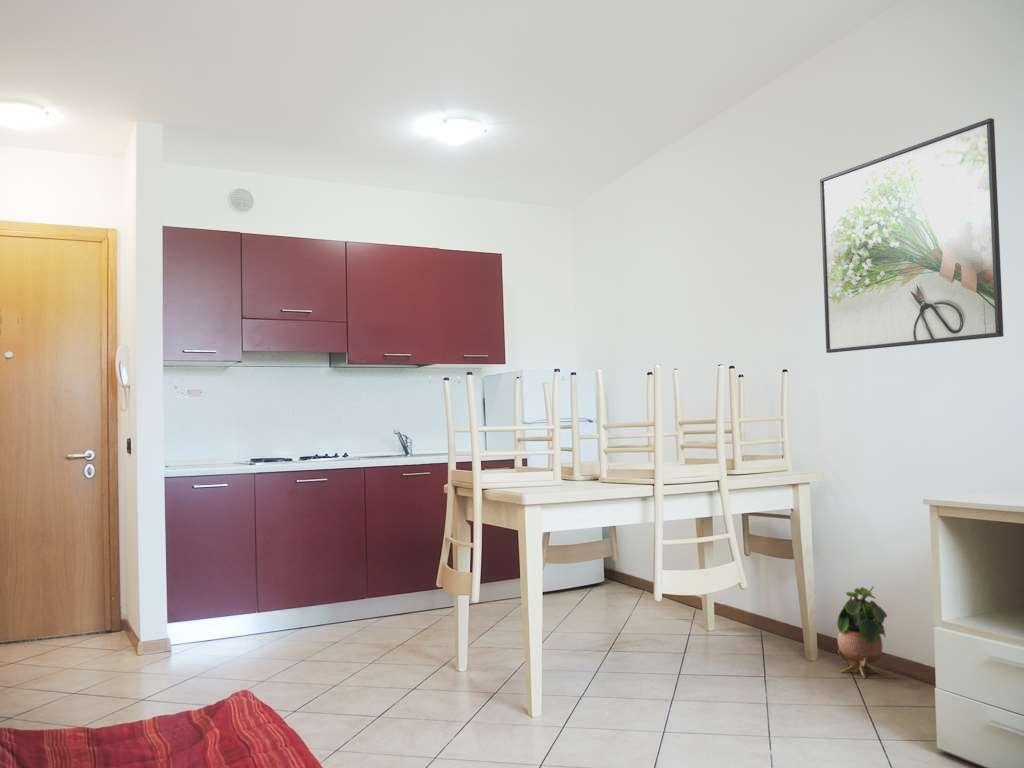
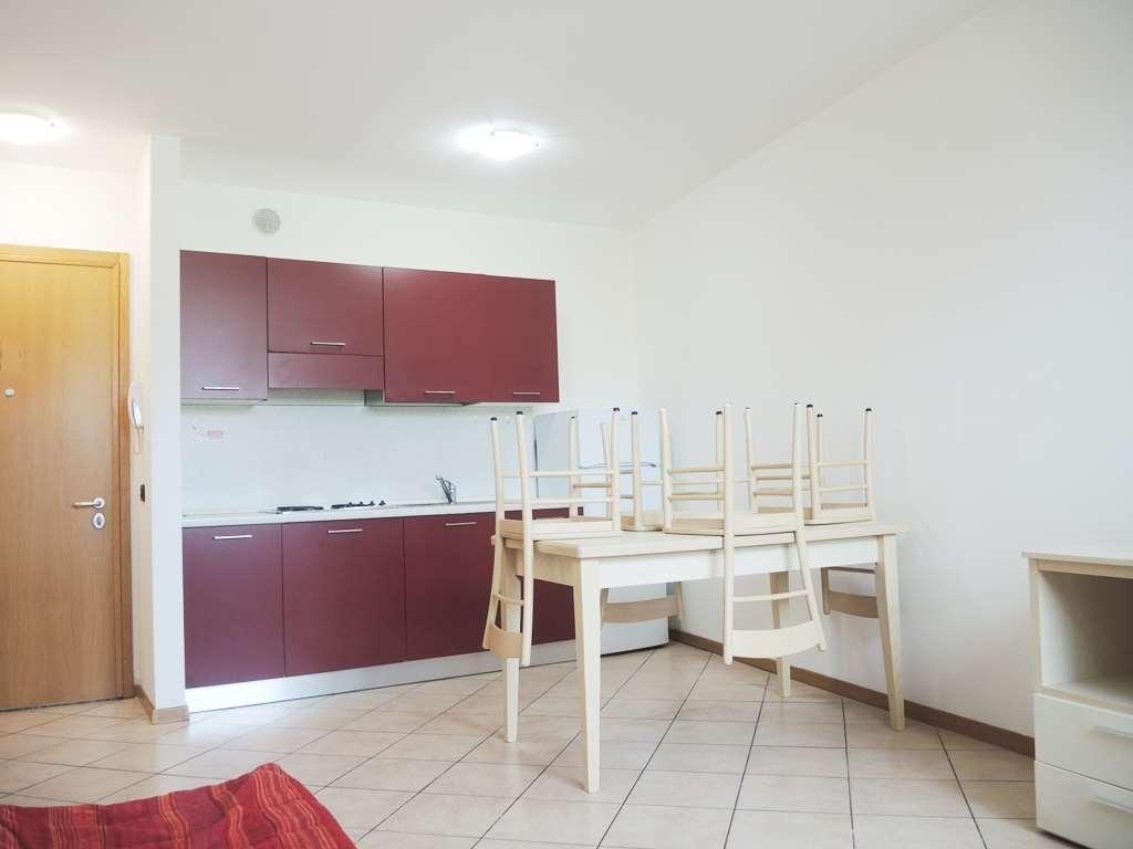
- potted plant (862, 629)
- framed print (900, 248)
